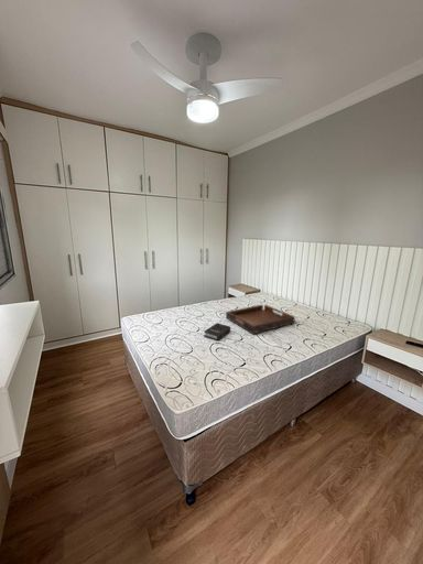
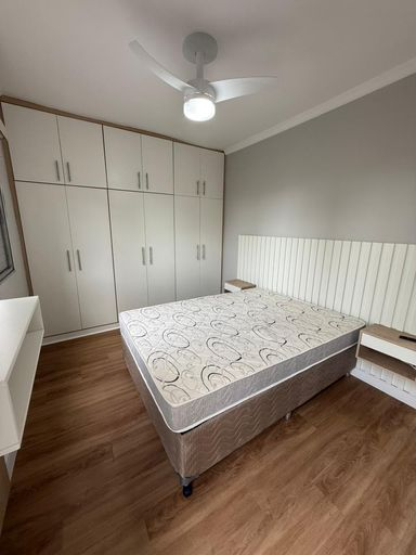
- serving tray (259, 317)
- hardback book (217, 330)
